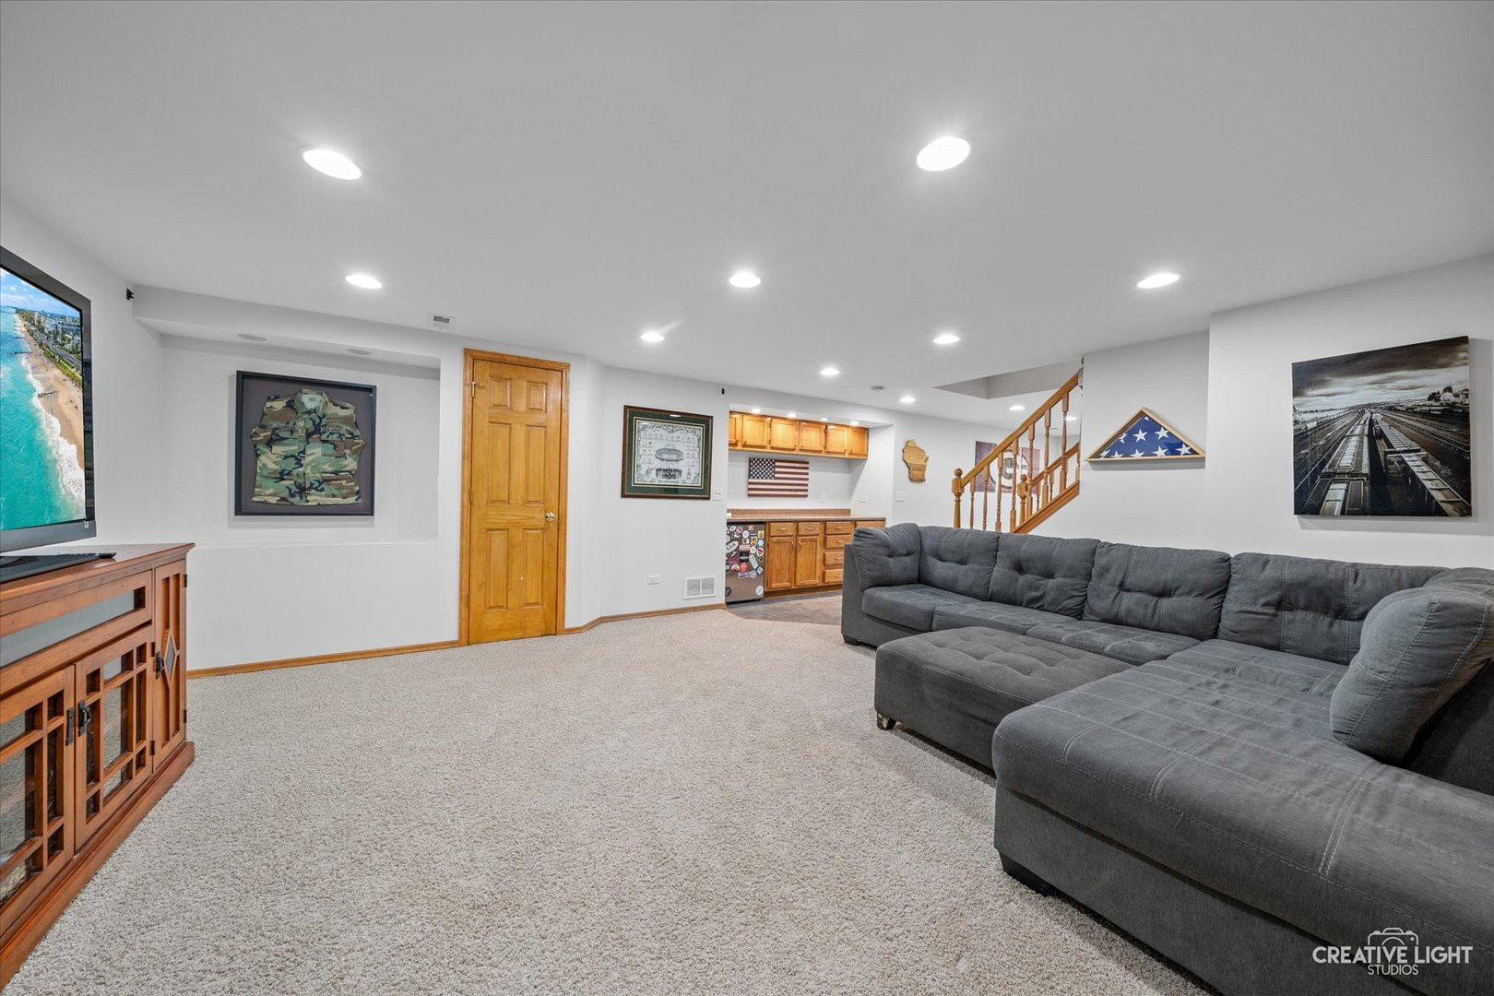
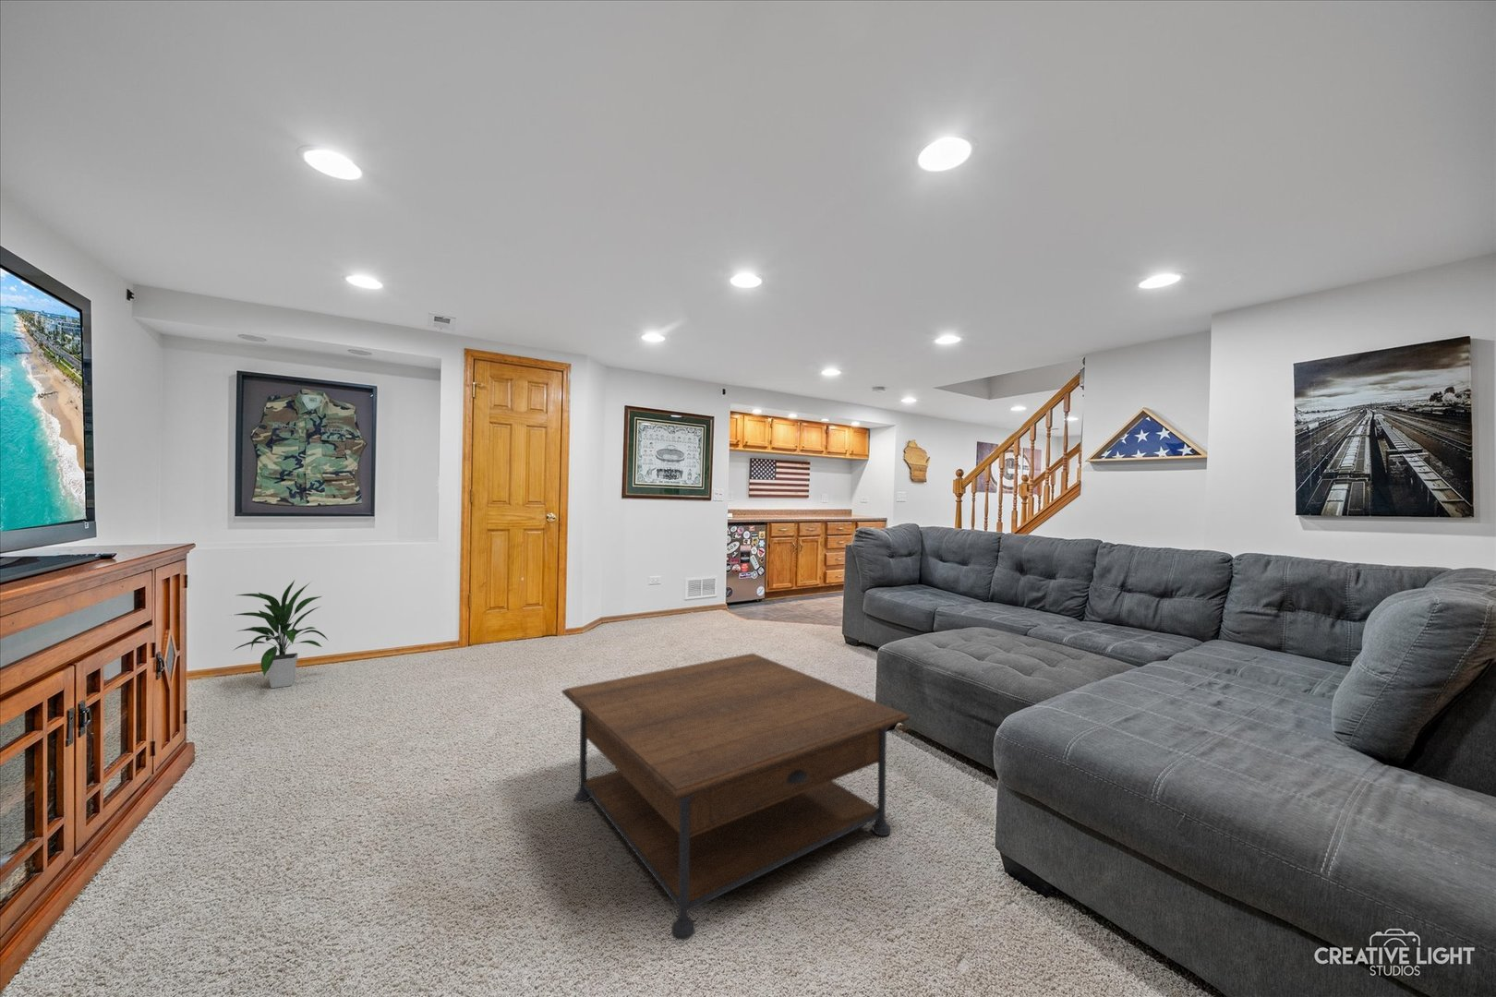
+ indoor plant (279, 633)
+ coffee table (726, 756)
